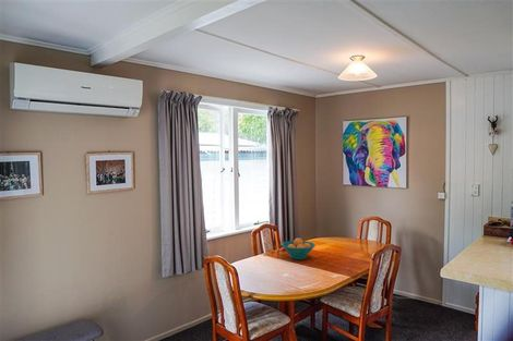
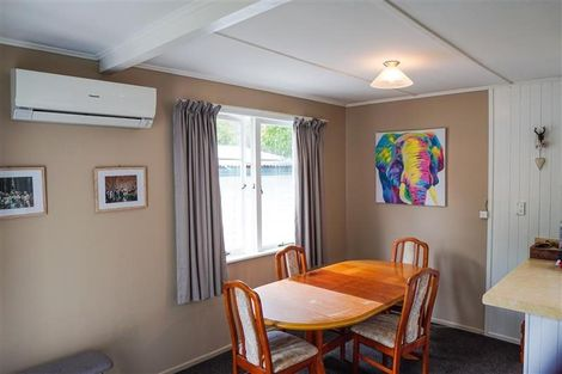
- fruit bowl (298, 247)
